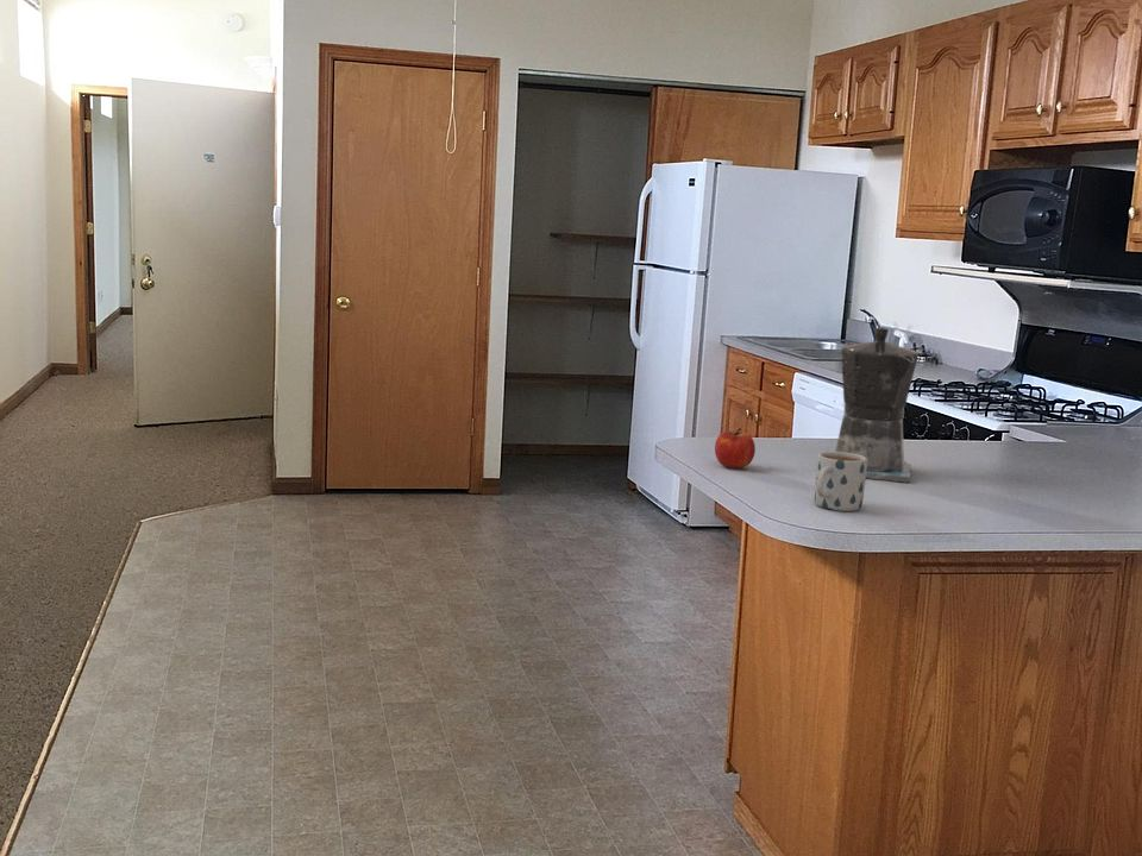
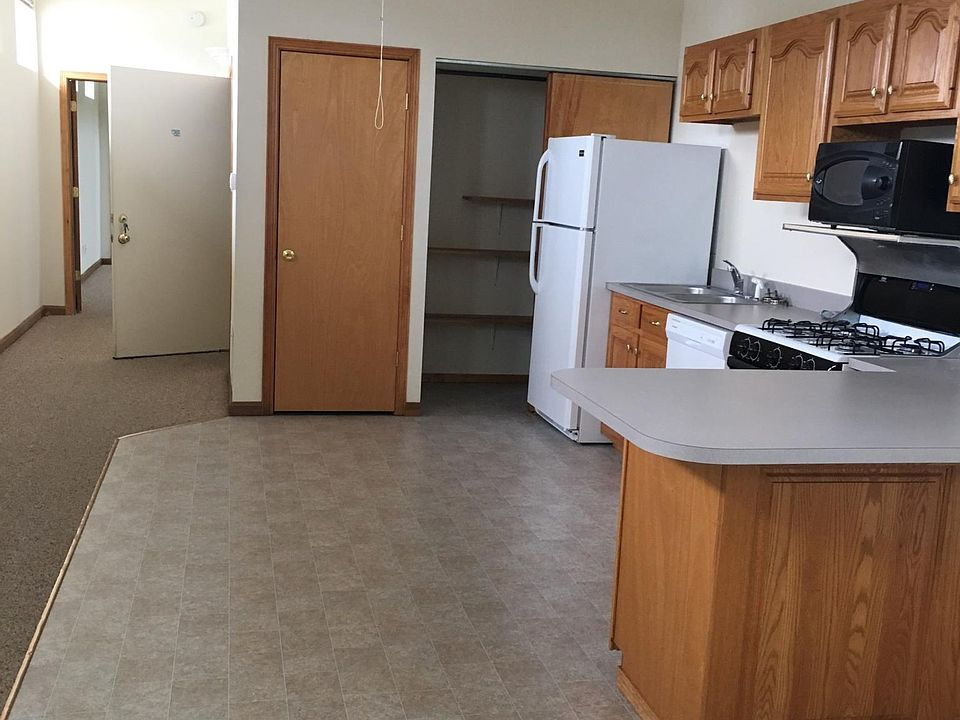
- fruit (734, 447)
- mug (835, 482)
- coffee maker (873, 398)
